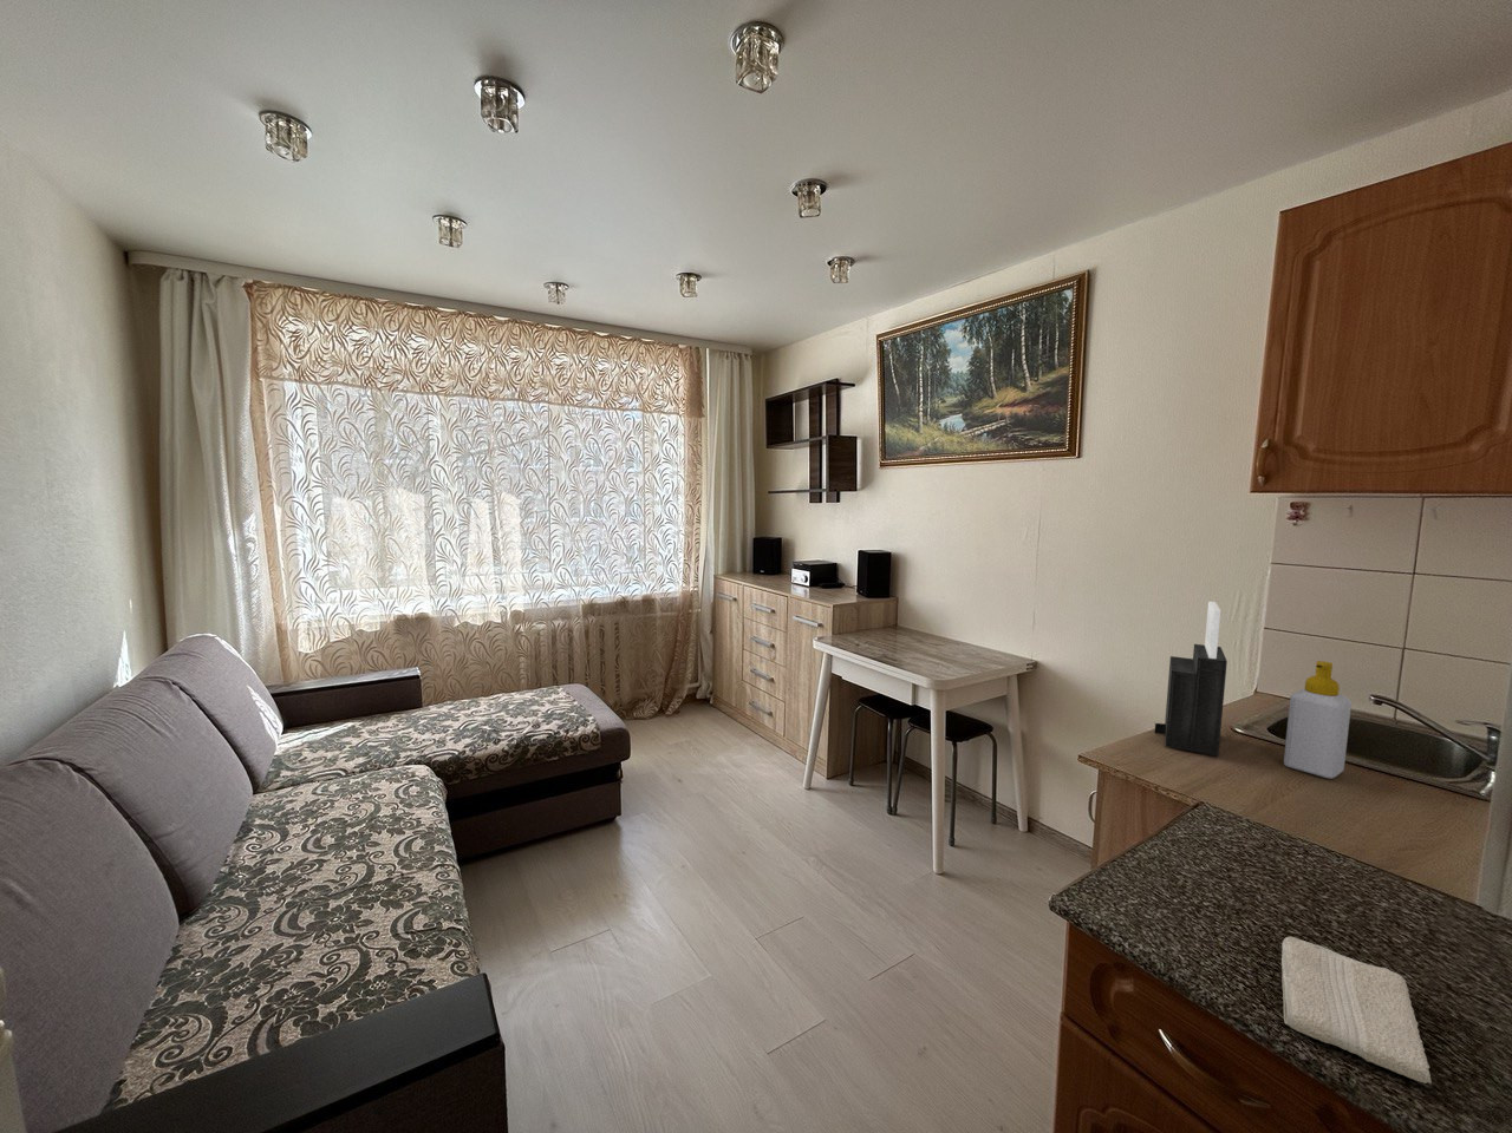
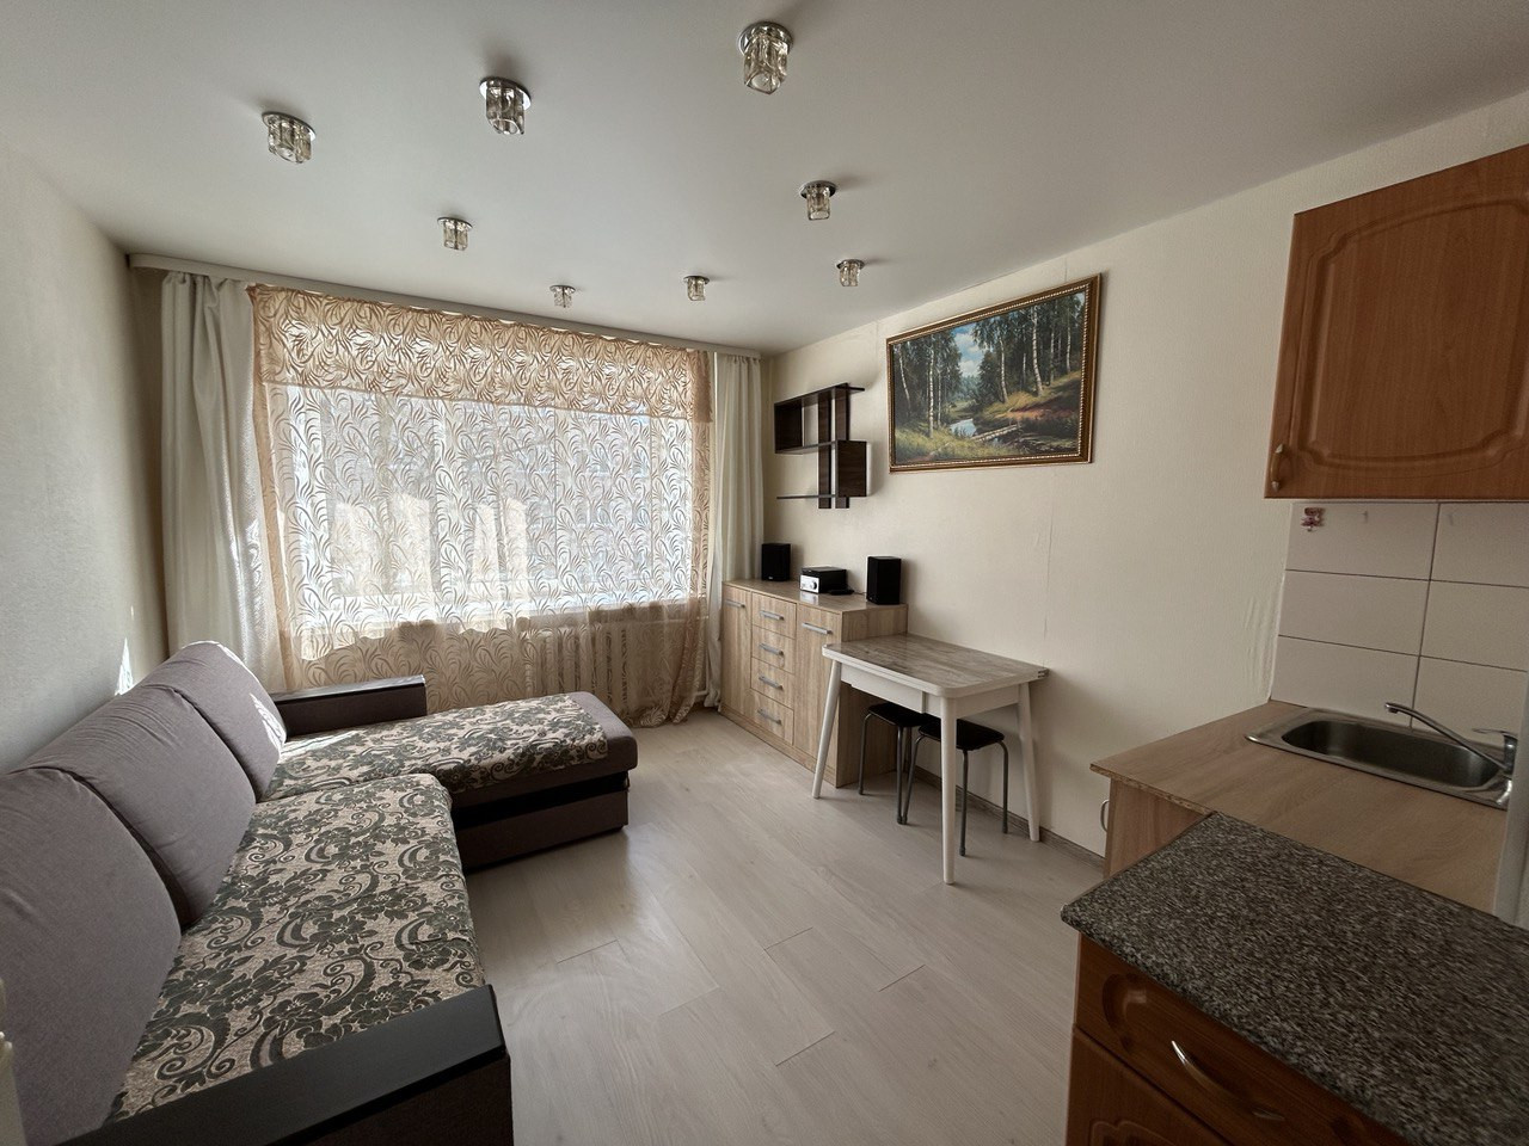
- soap bottle (1318, 715)
- washcloth (1345, 997)
- knife block (1189, 671)
